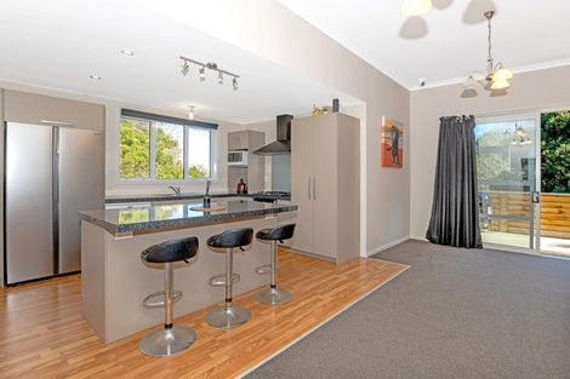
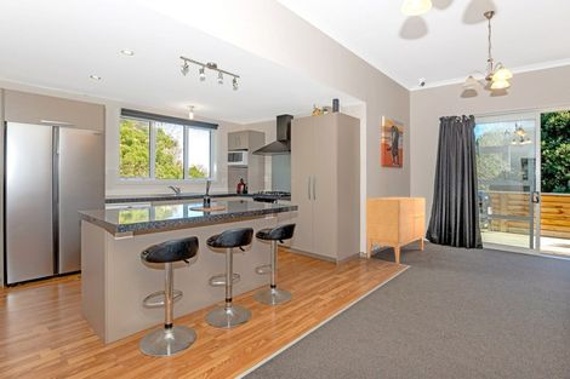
+ sideboard (397, 225)
